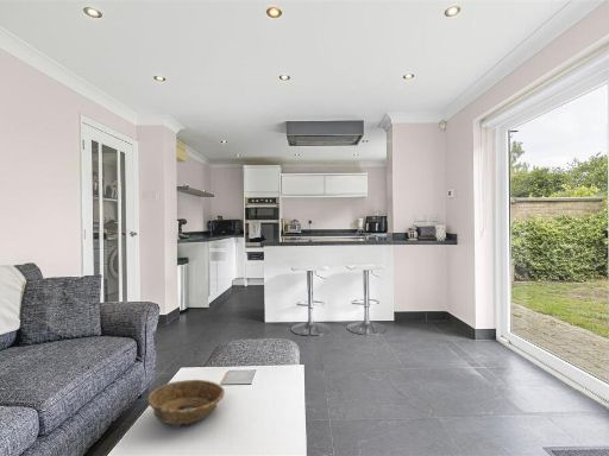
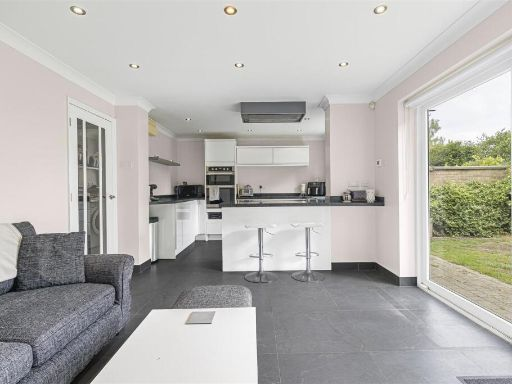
- decorative bowl (187, 403)
